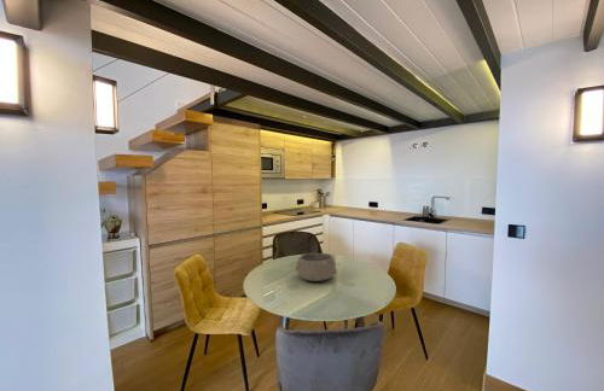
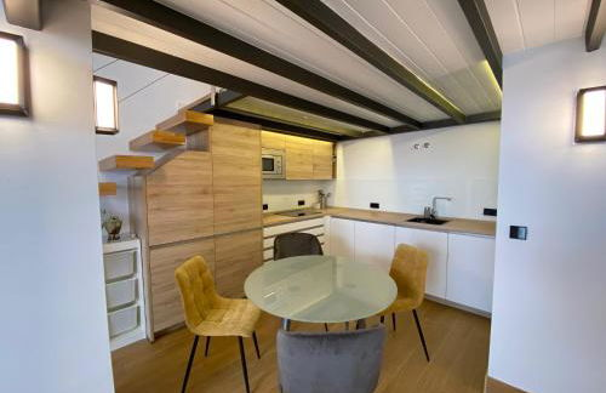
- bowl (315, 267)
